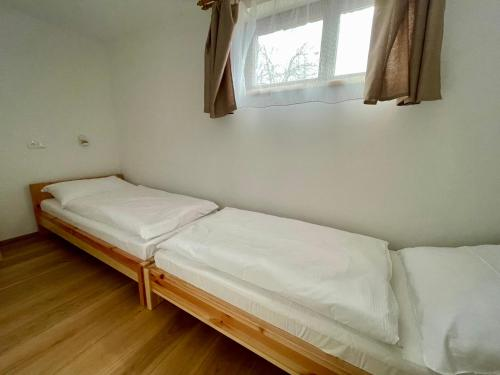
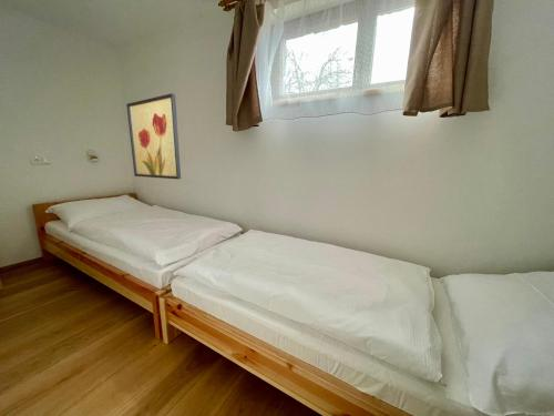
+ wall art (152, 140)
